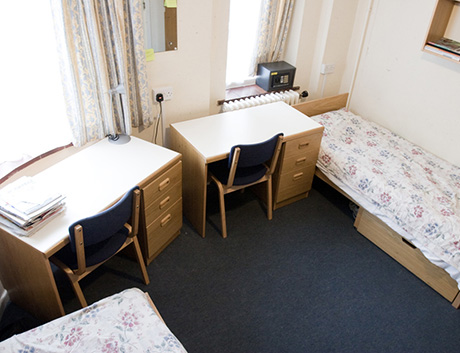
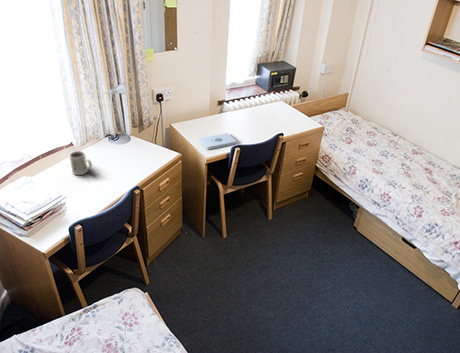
+ notepad (217, 141)
+ mug (82, 164)
